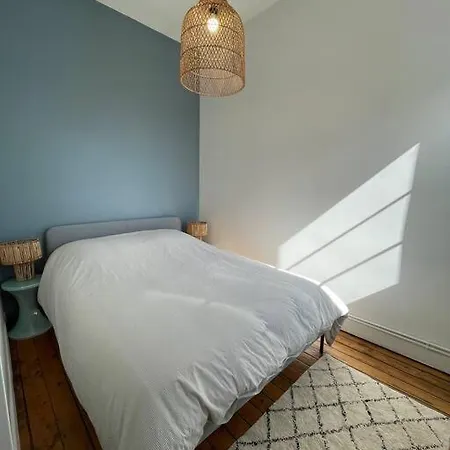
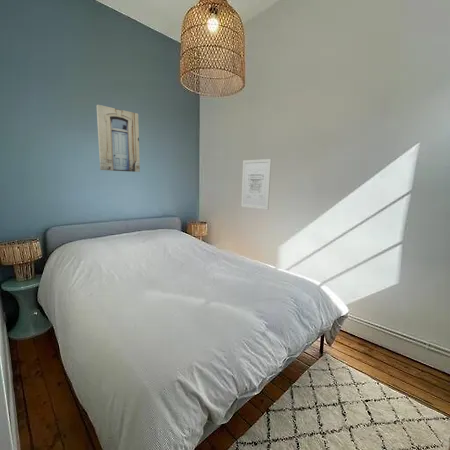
+ wall art (119, 140)
+ wall art (255, 184)
